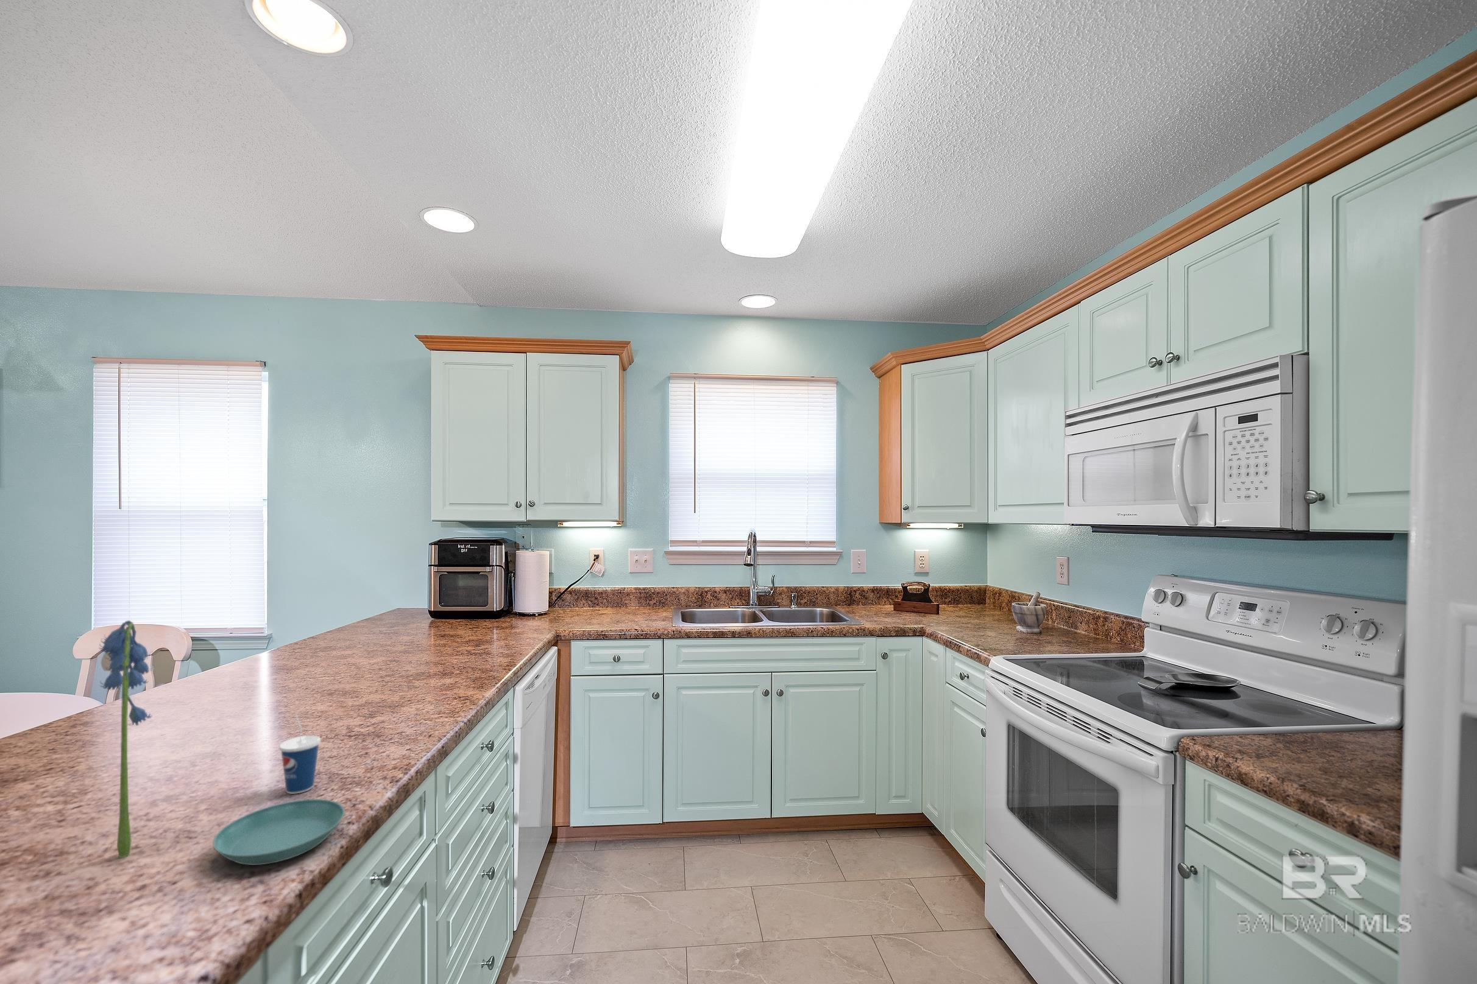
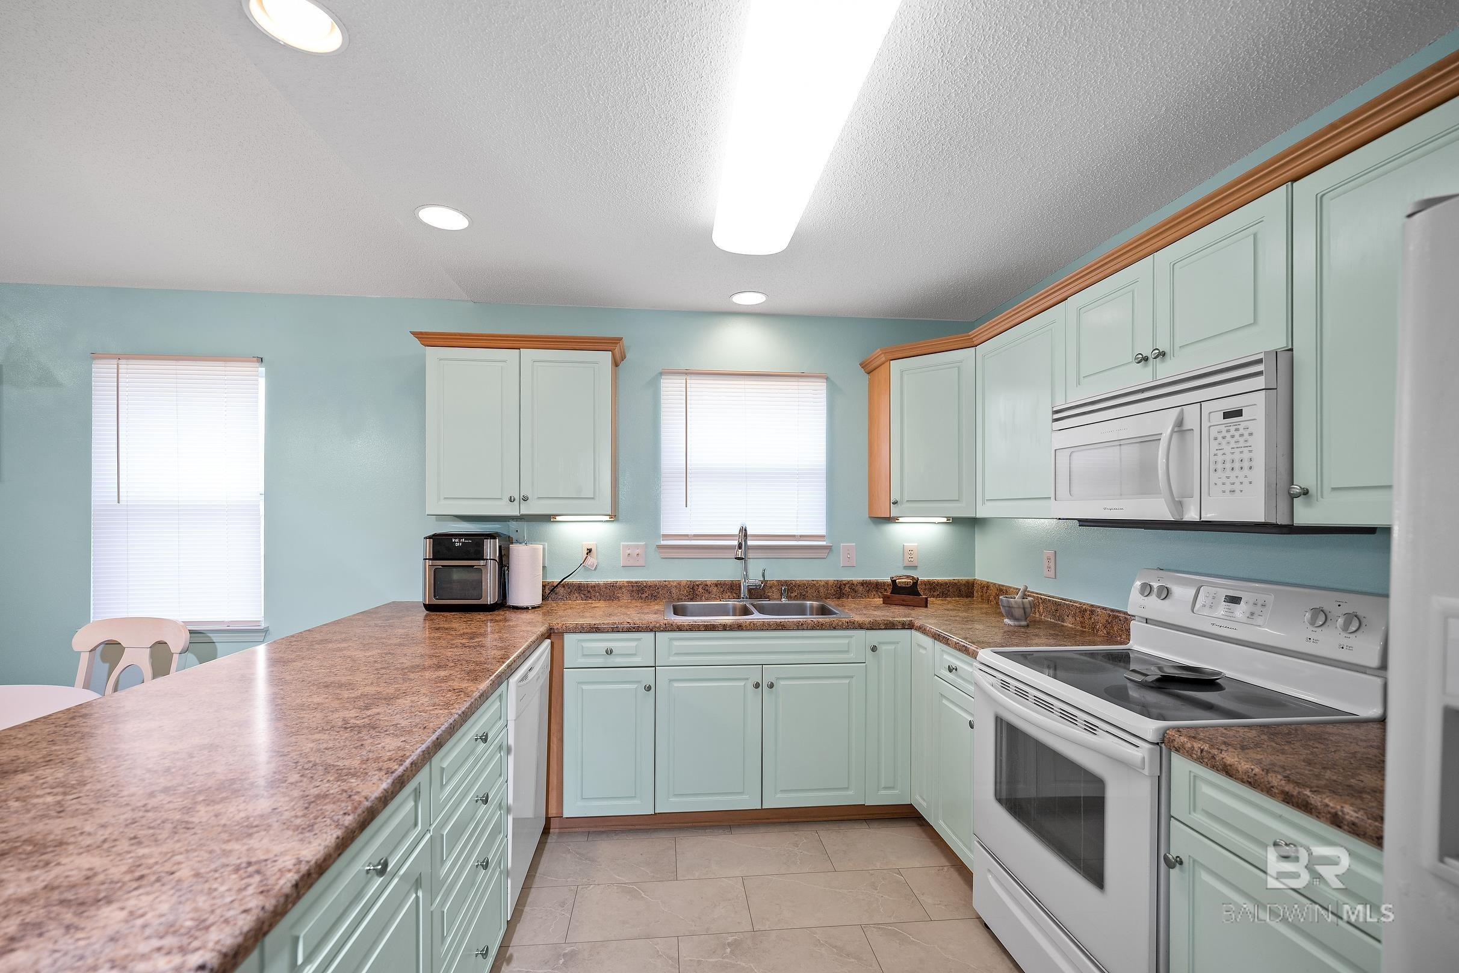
- flower (126, 728)
- saucer (281, 834)
- cup (300, 752)
